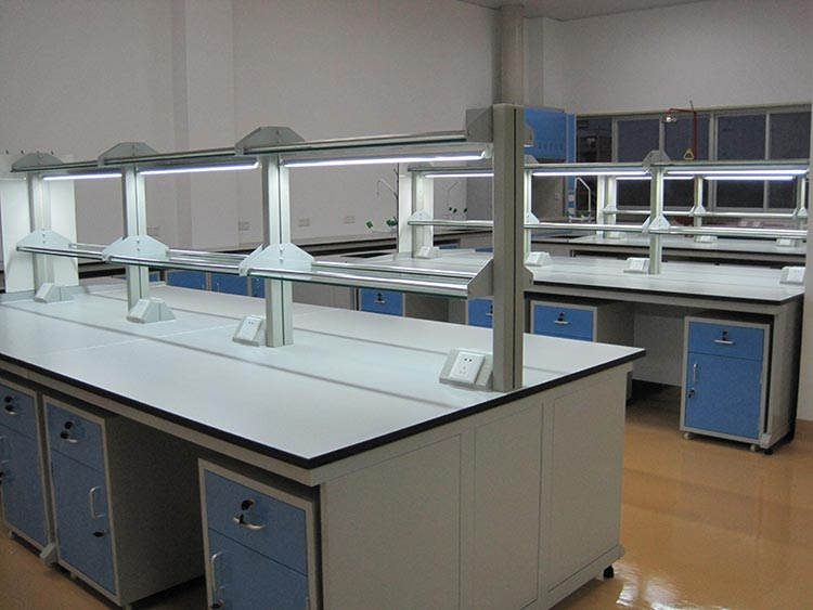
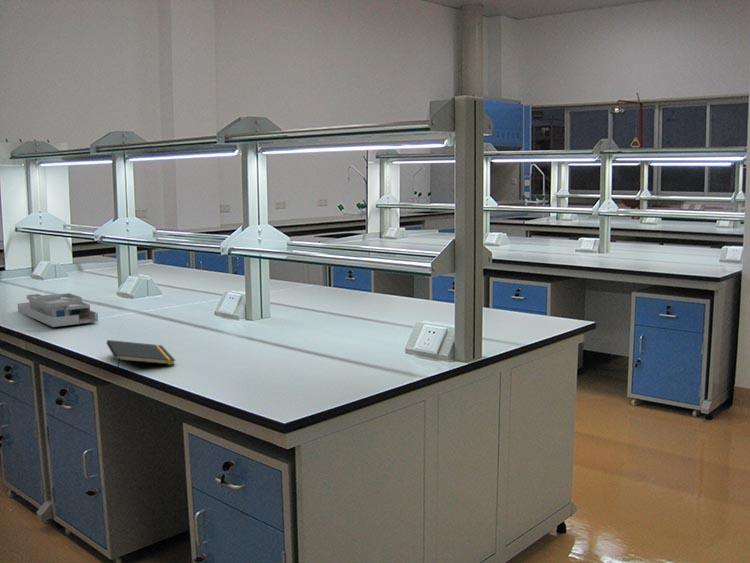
+ desk organizer (55, 305)
+ notepad (140, 352)
